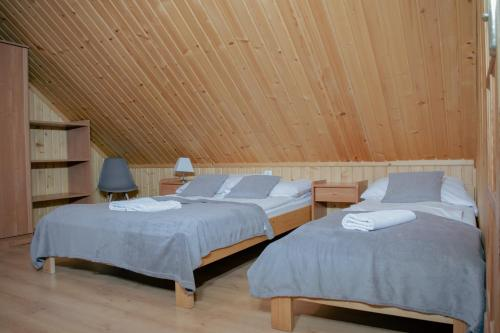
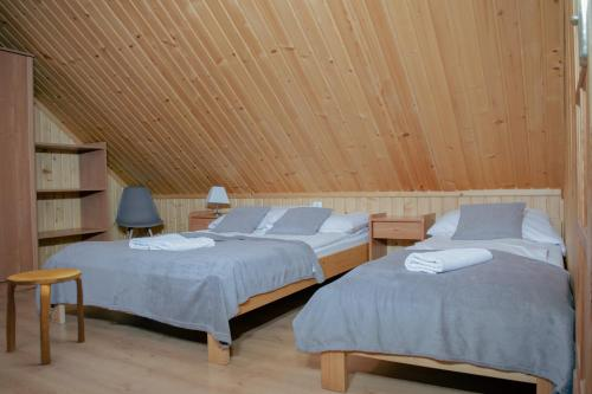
+ stool (44, 312)
